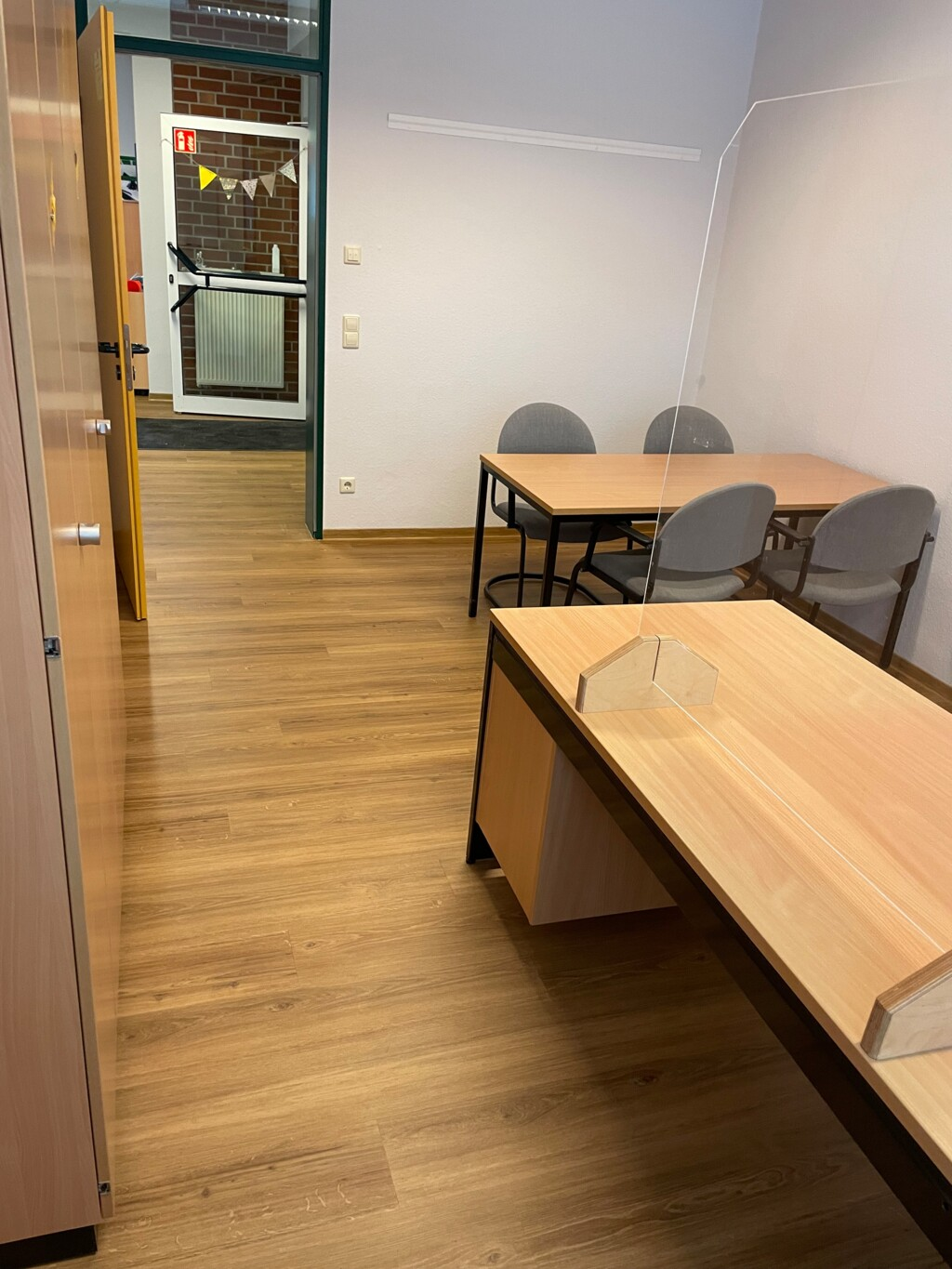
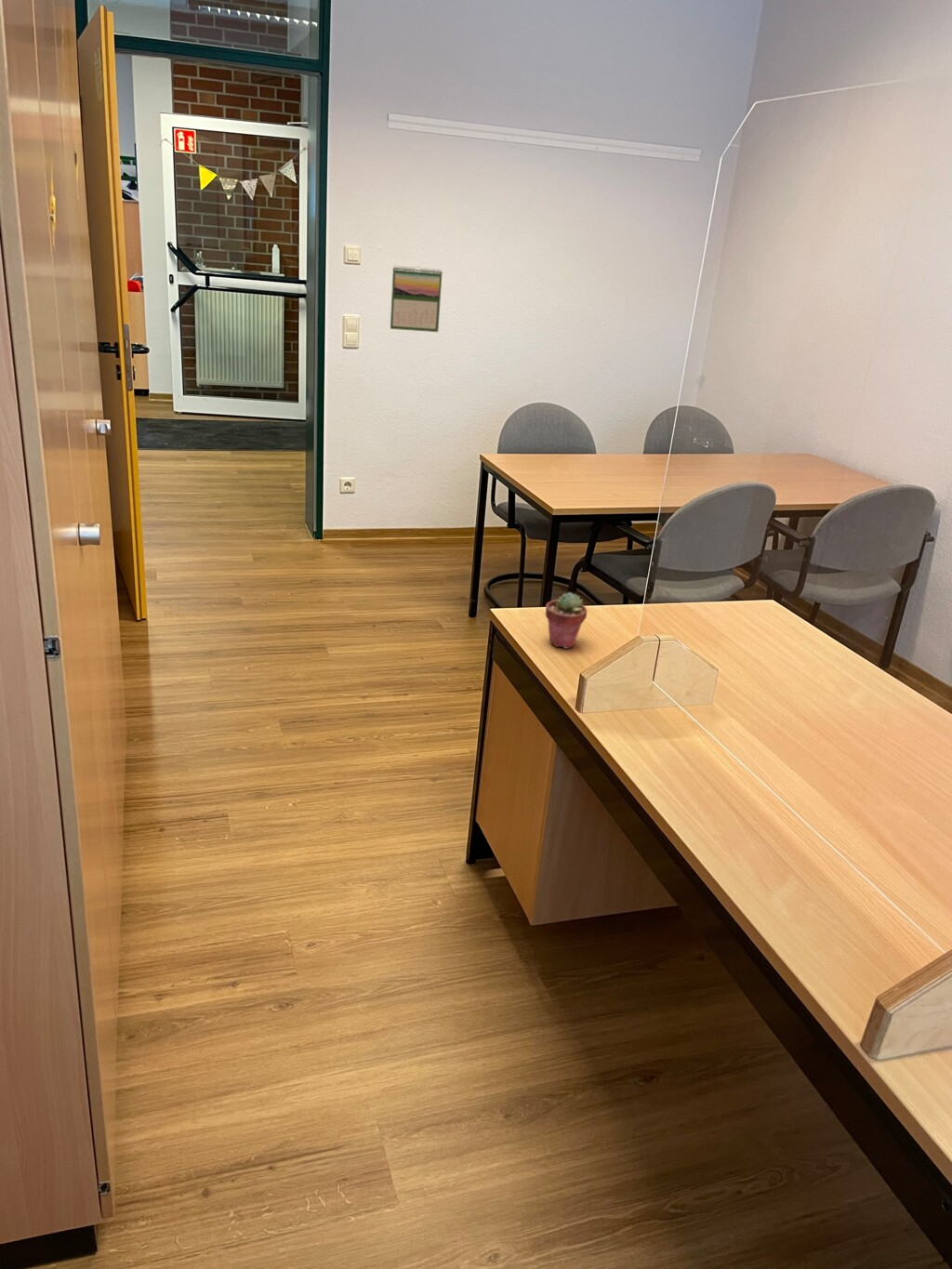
+ potted succulent (565, 617)
+ calendar (416, 298)
